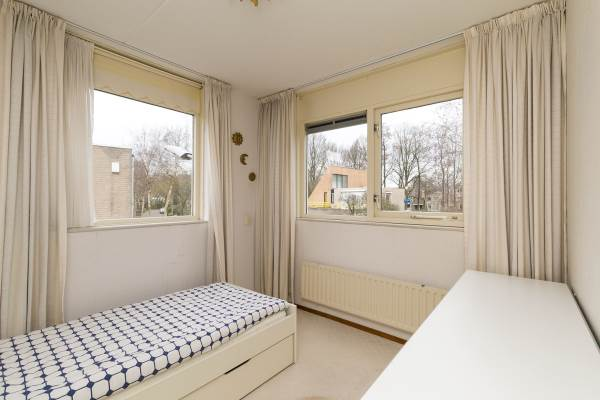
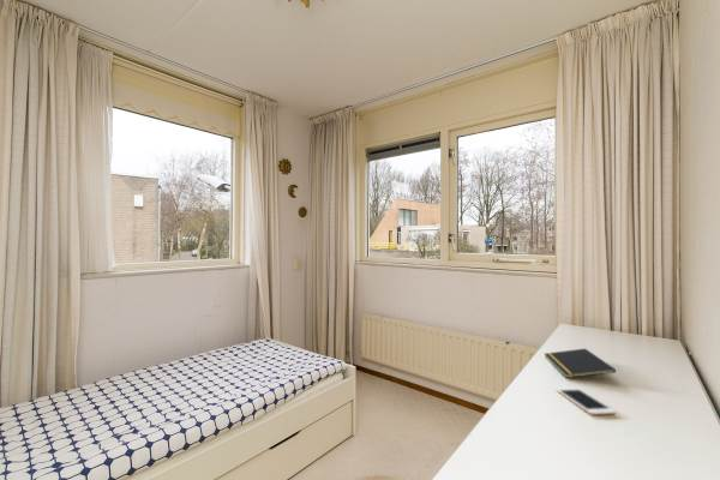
+ notepad (576, 361)
+ cell phone (583, 400)
